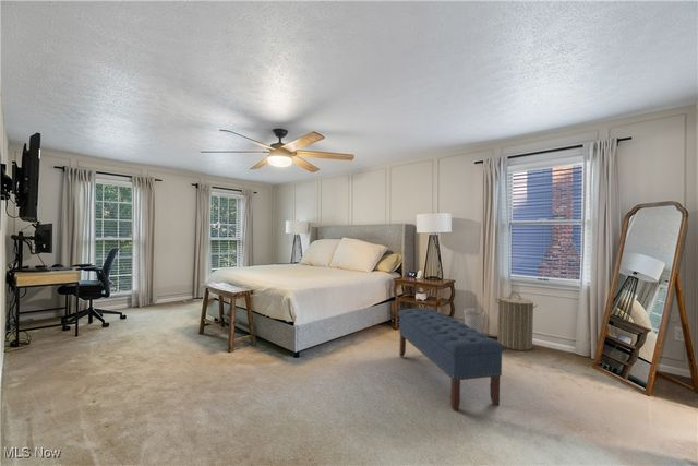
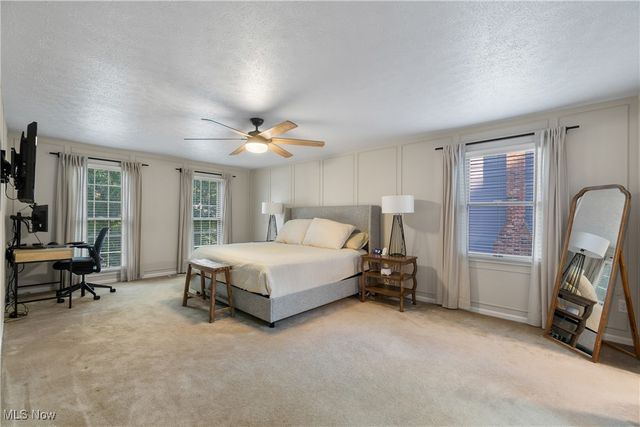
- wastebasket (473, 321)
- laundry hamper (515, 319)
- bench (442, 348)
